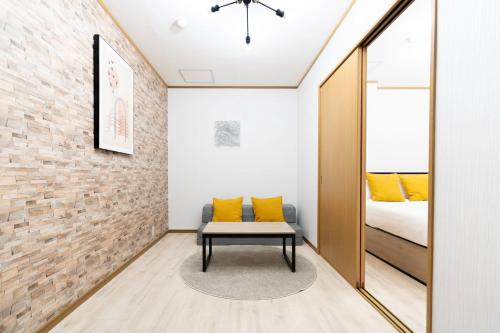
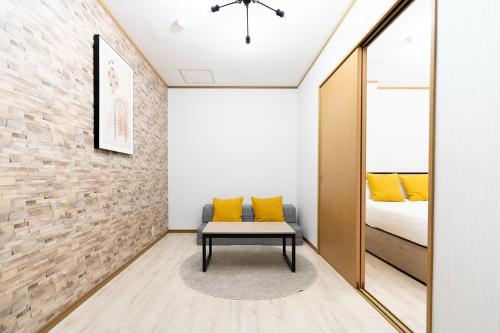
- wall art (227, 134)
